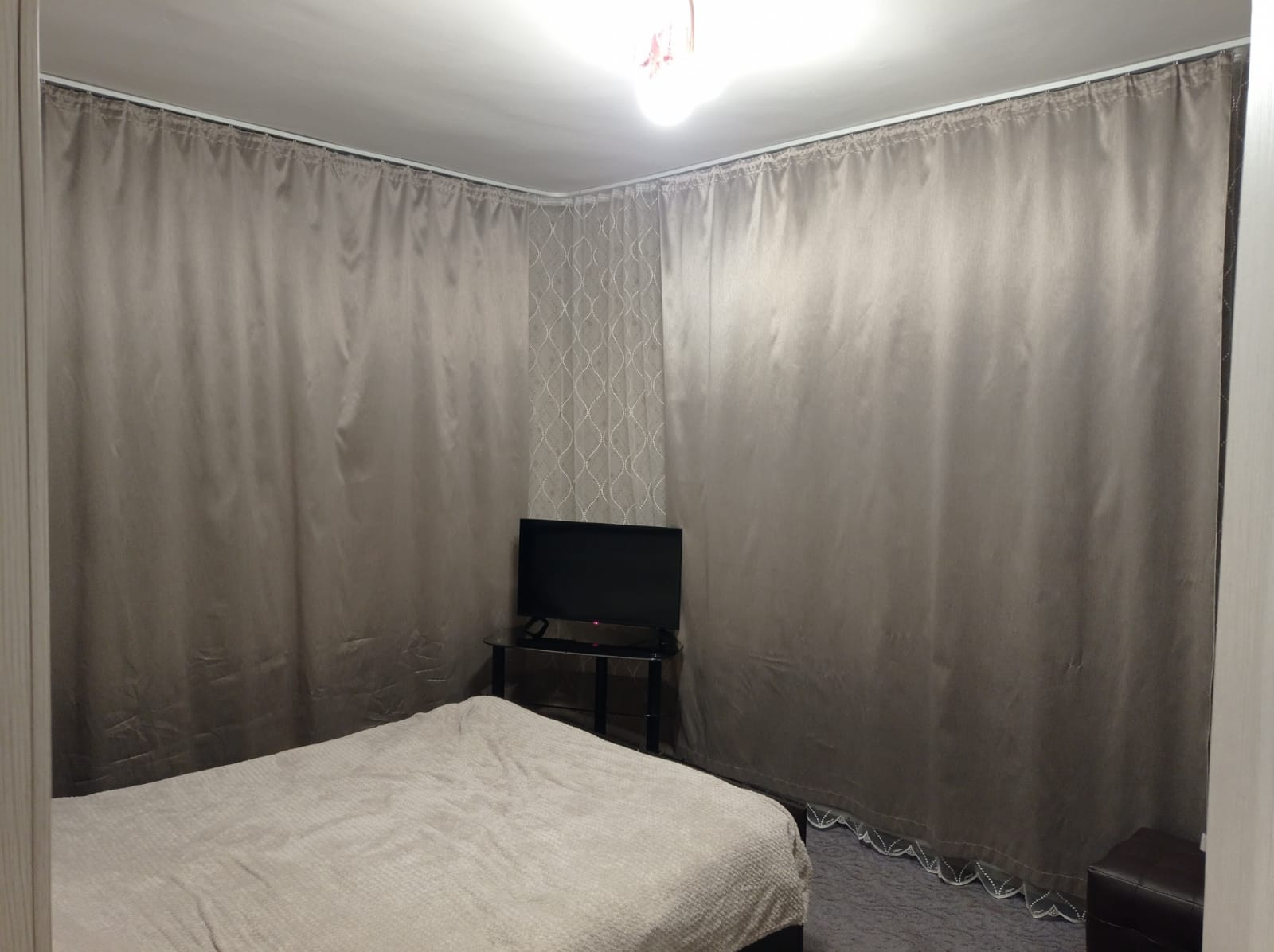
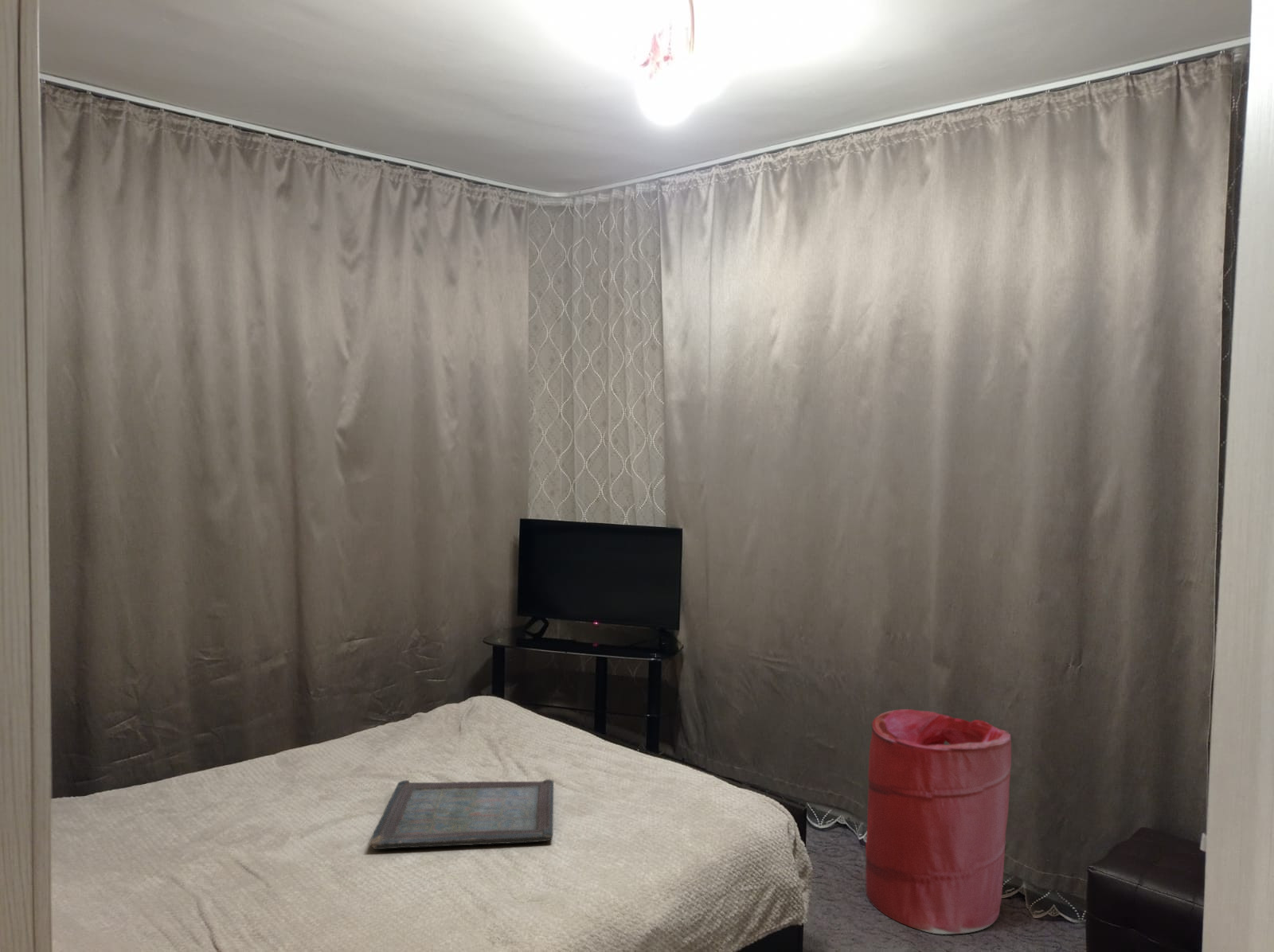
+ serving tray (469, 810)
+ laundry hamper (936, 810)
